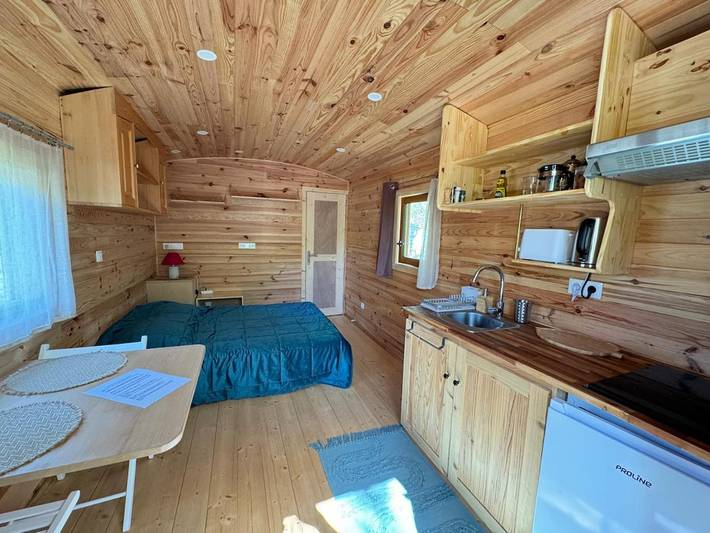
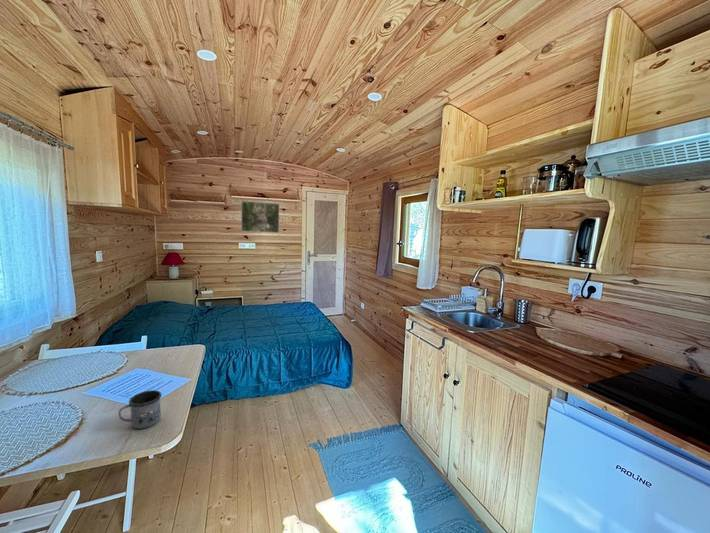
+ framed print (260, 217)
+ mug (140, 411)
